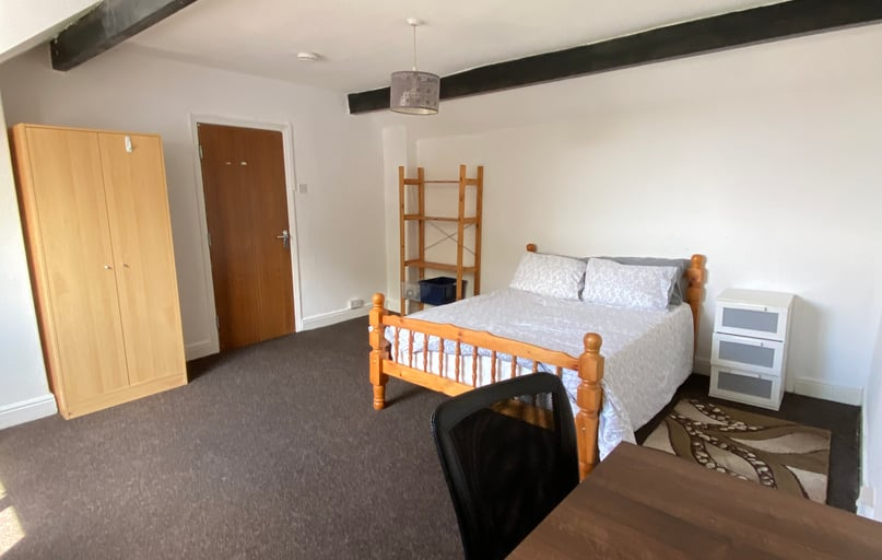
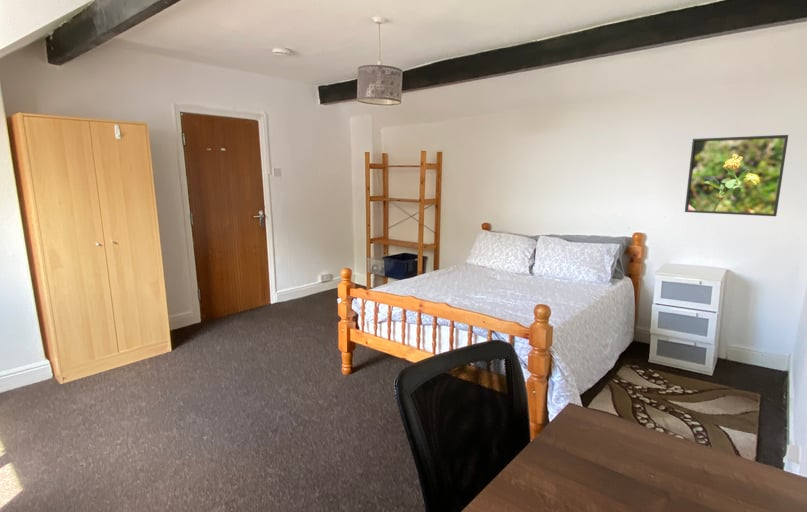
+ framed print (733, 176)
